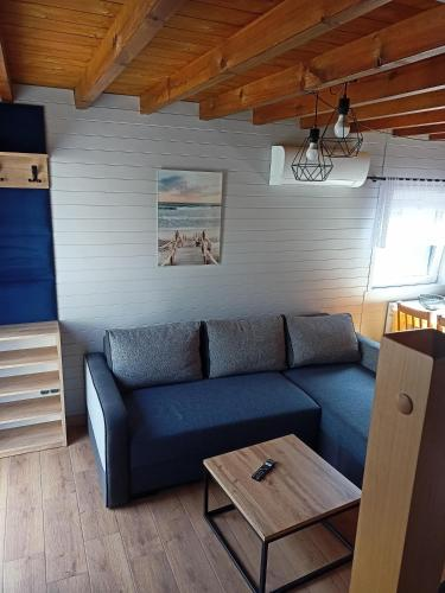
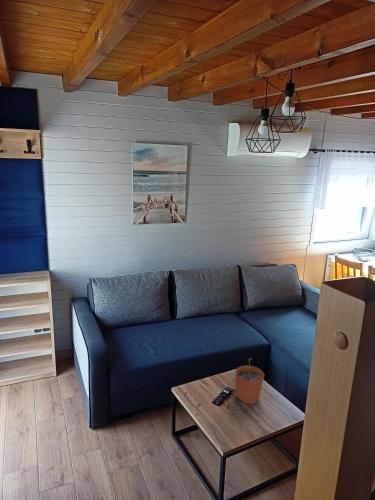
+ plant pot (249, 379)
